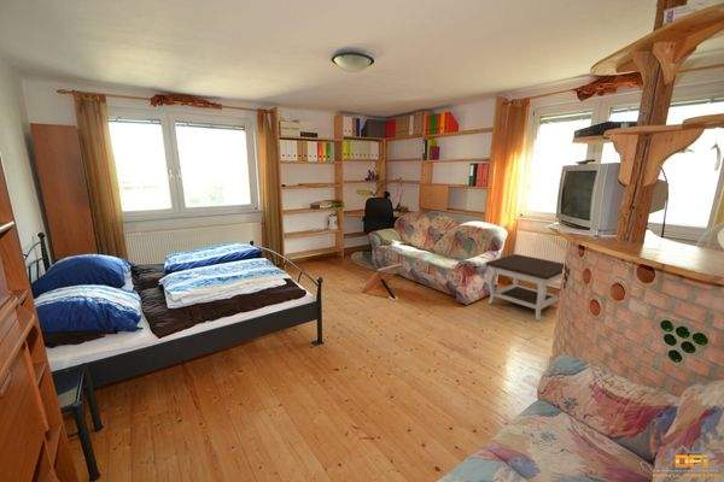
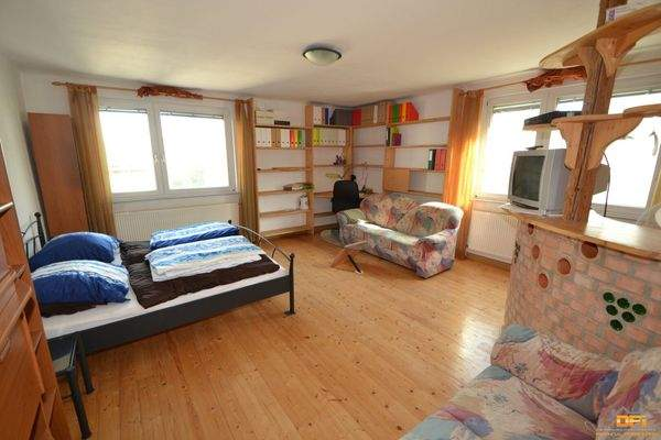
- side table (526, 287)
